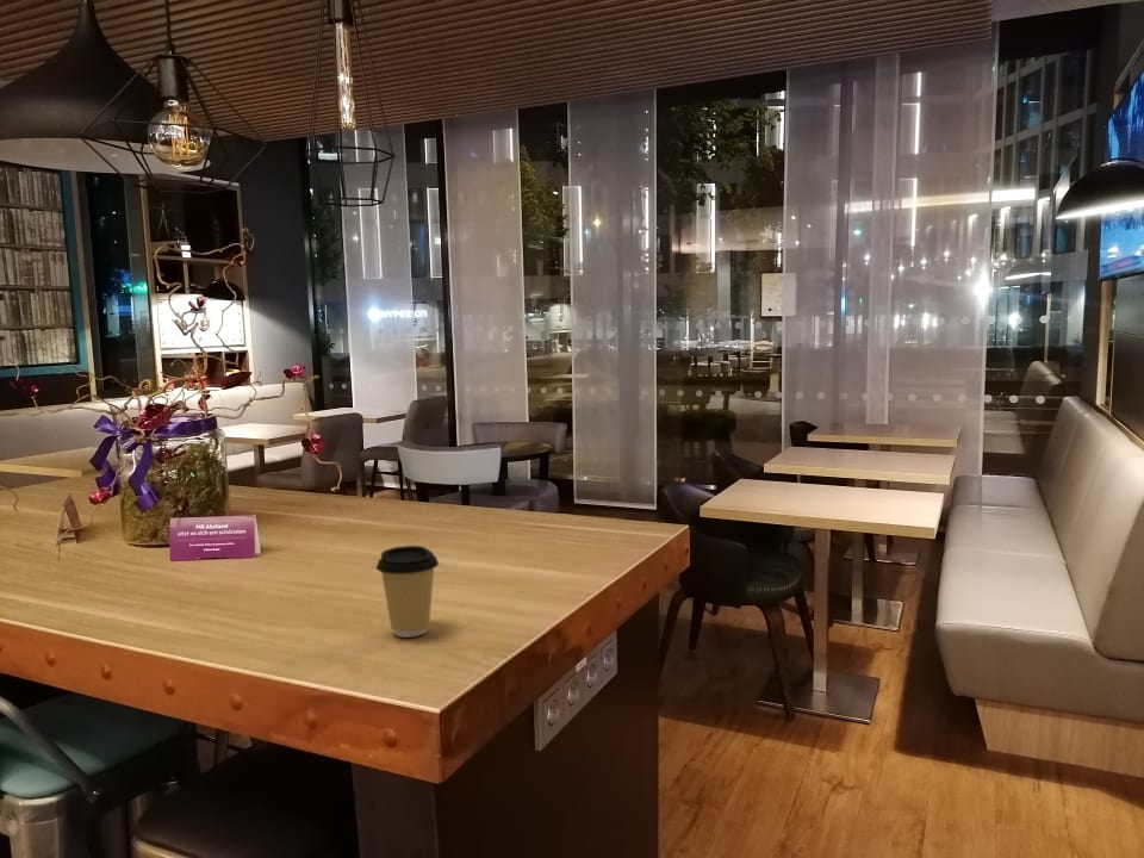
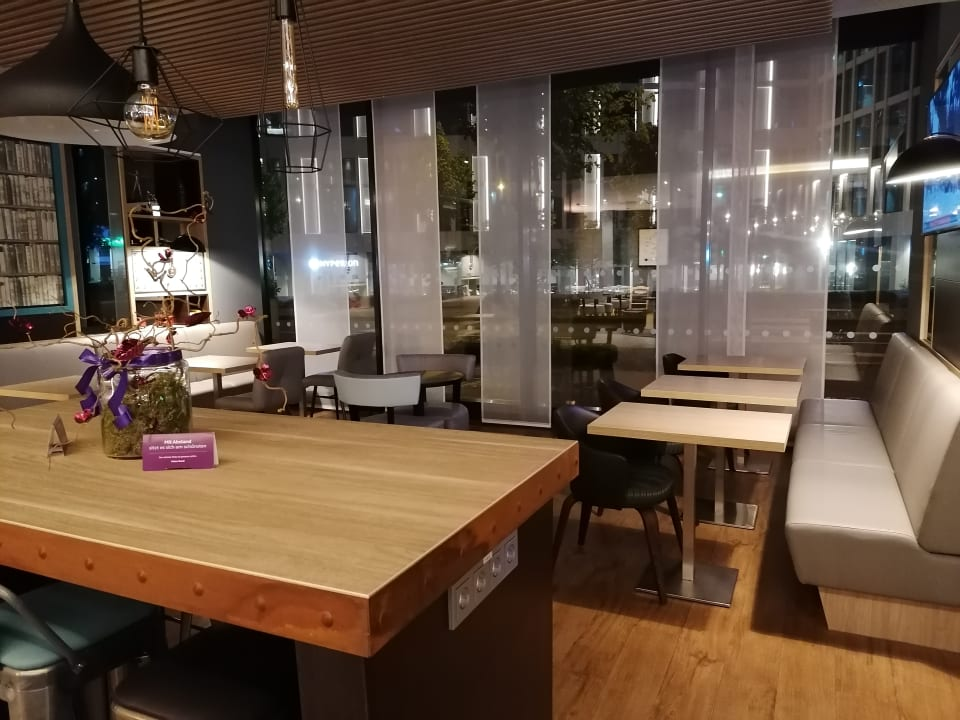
- coffee cup (409, 591)
